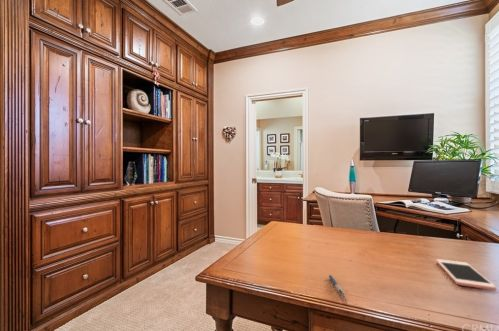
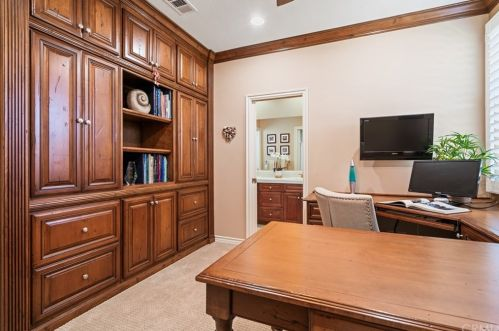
- pen (336, 284)
- cell phone (462, 272)
